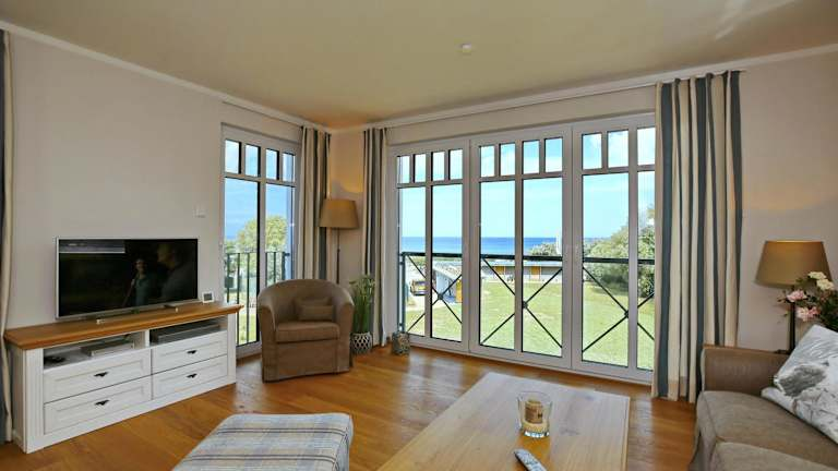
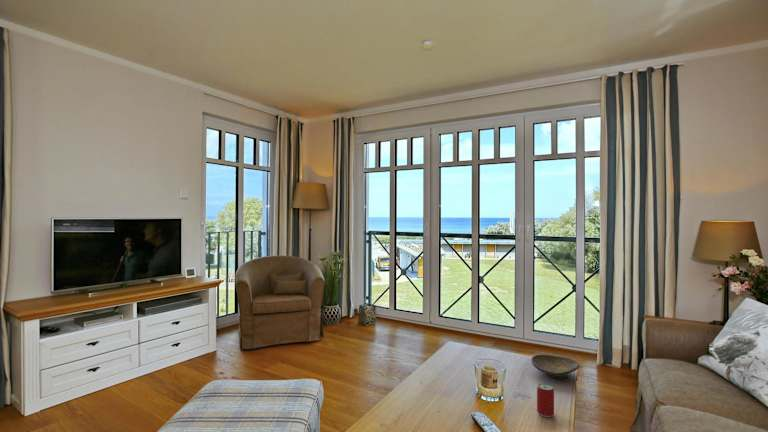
+ decorative bowl (554, 367)
+ beer can (545, 400)
